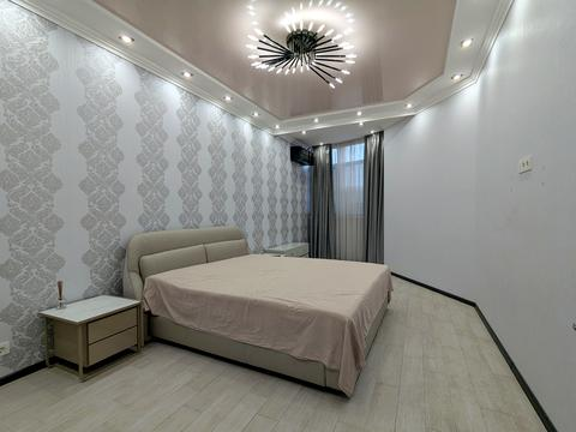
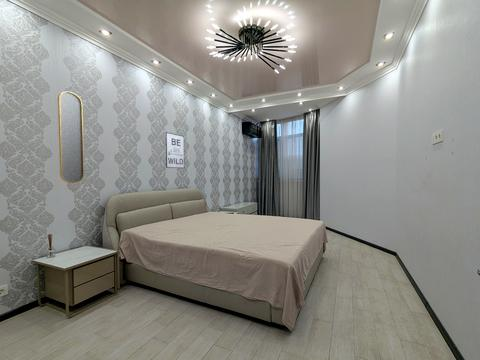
+ home mirror (71, 138)
+ wall art (175, 151)
